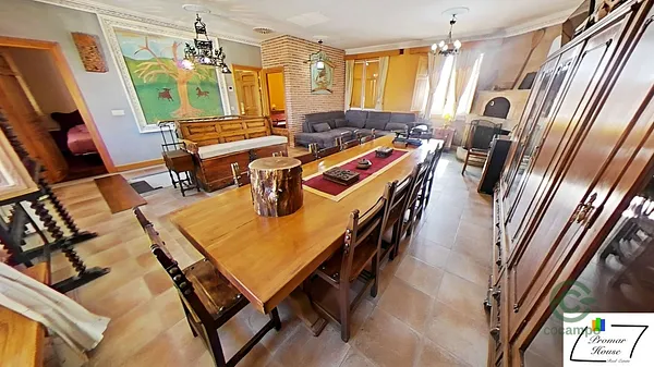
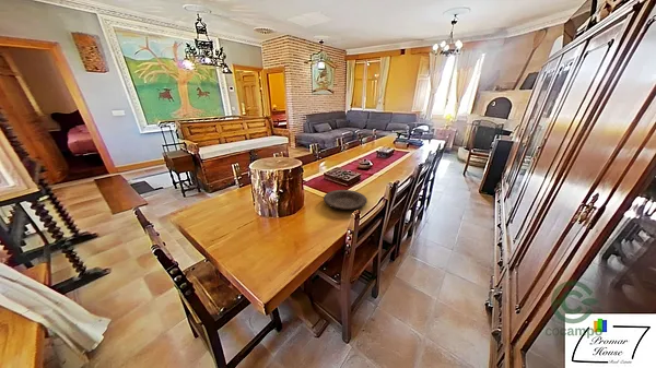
+ plate (344, 200)
